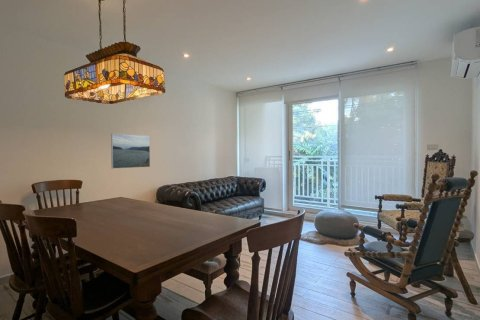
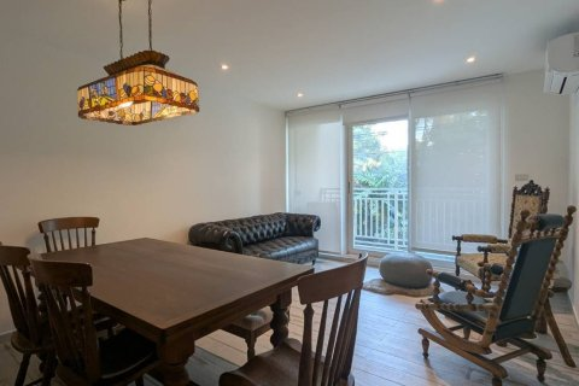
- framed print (131, 151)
